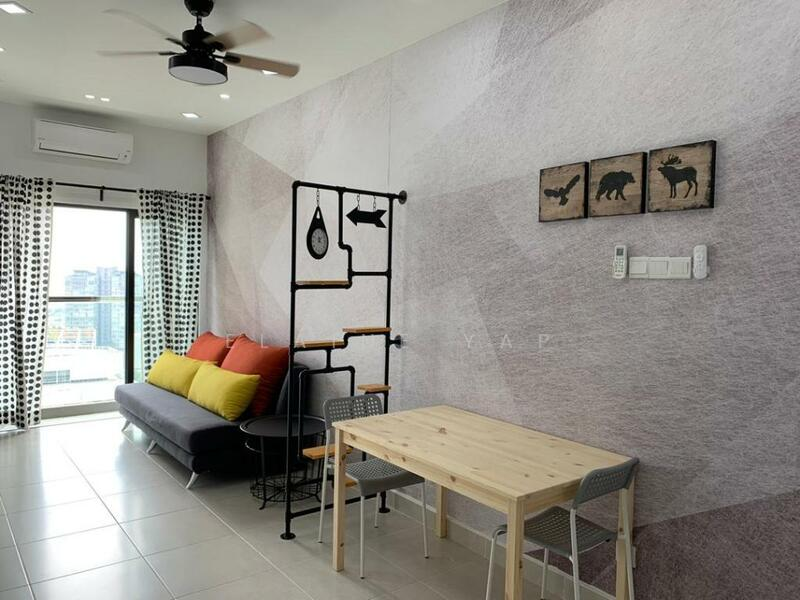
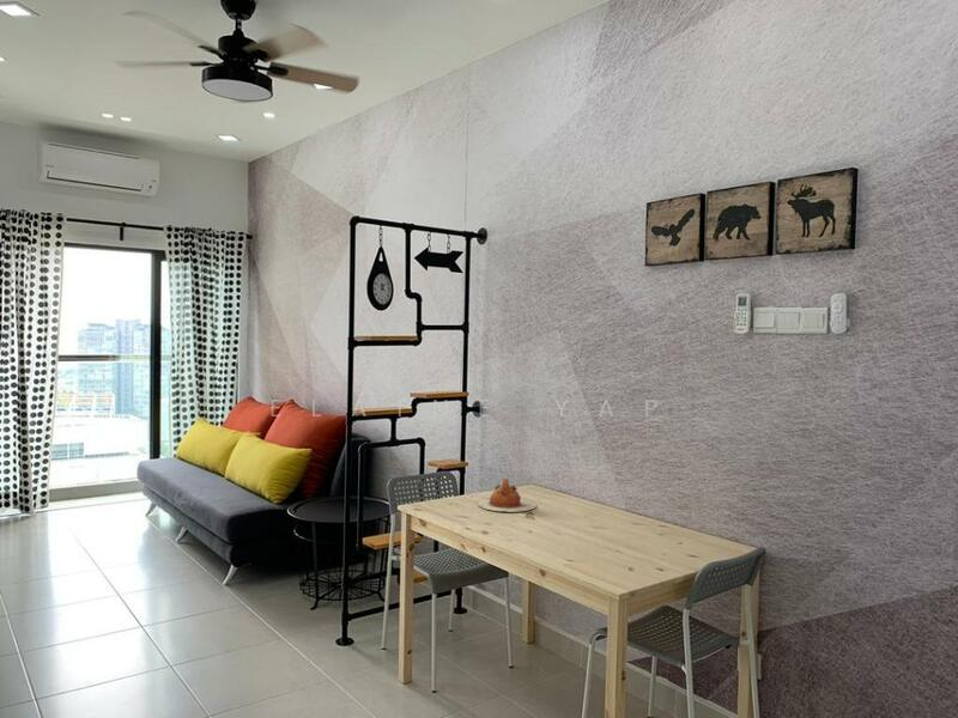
+ teapot (507, 492)
